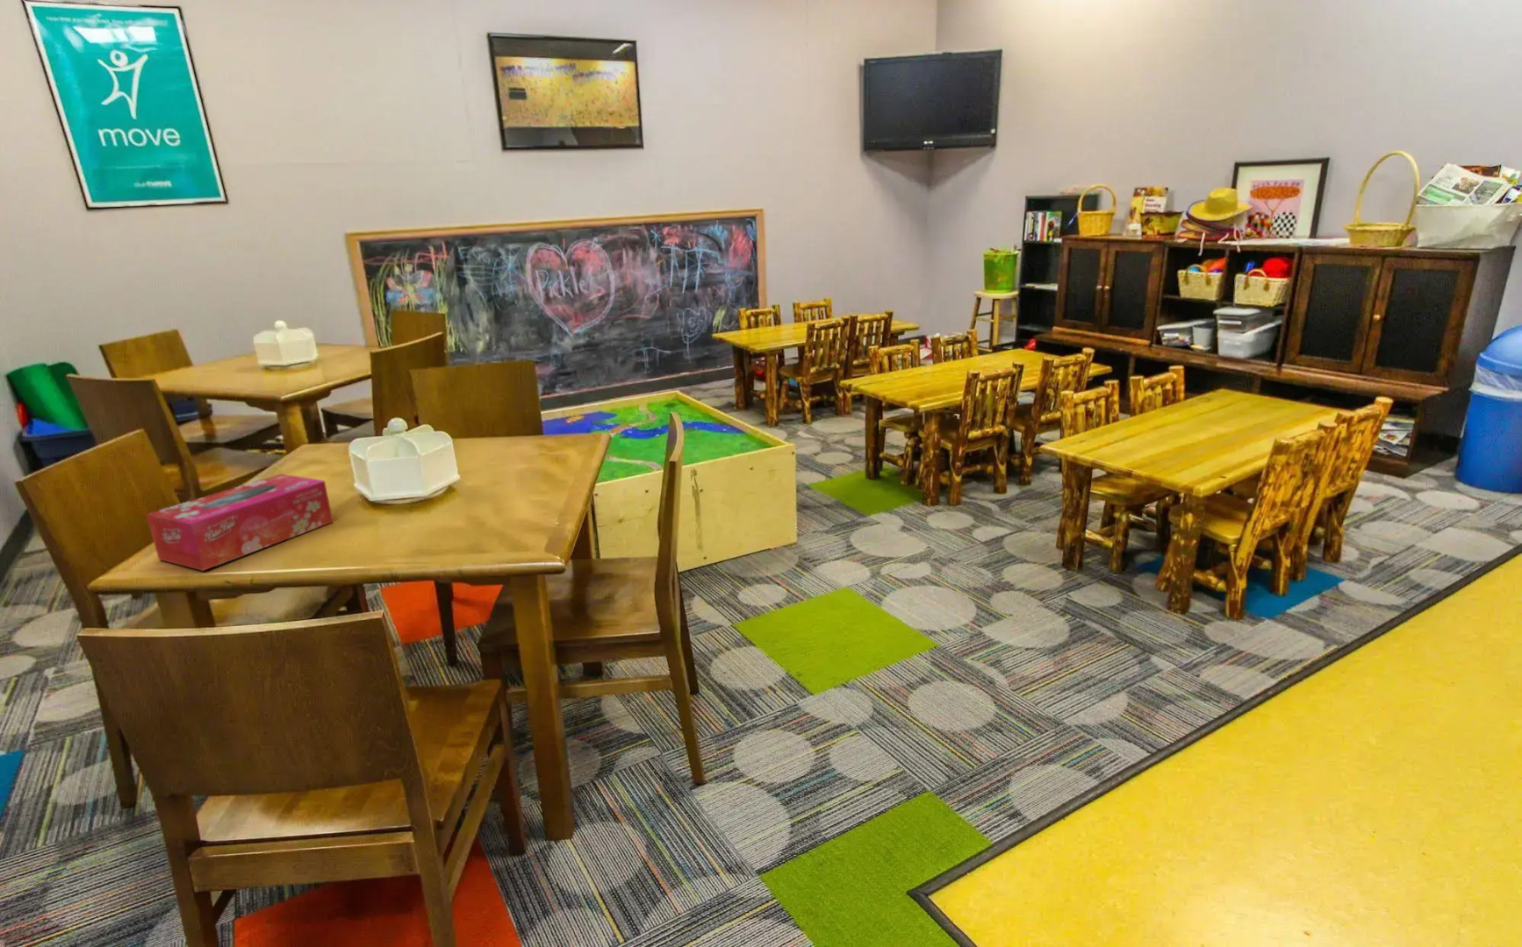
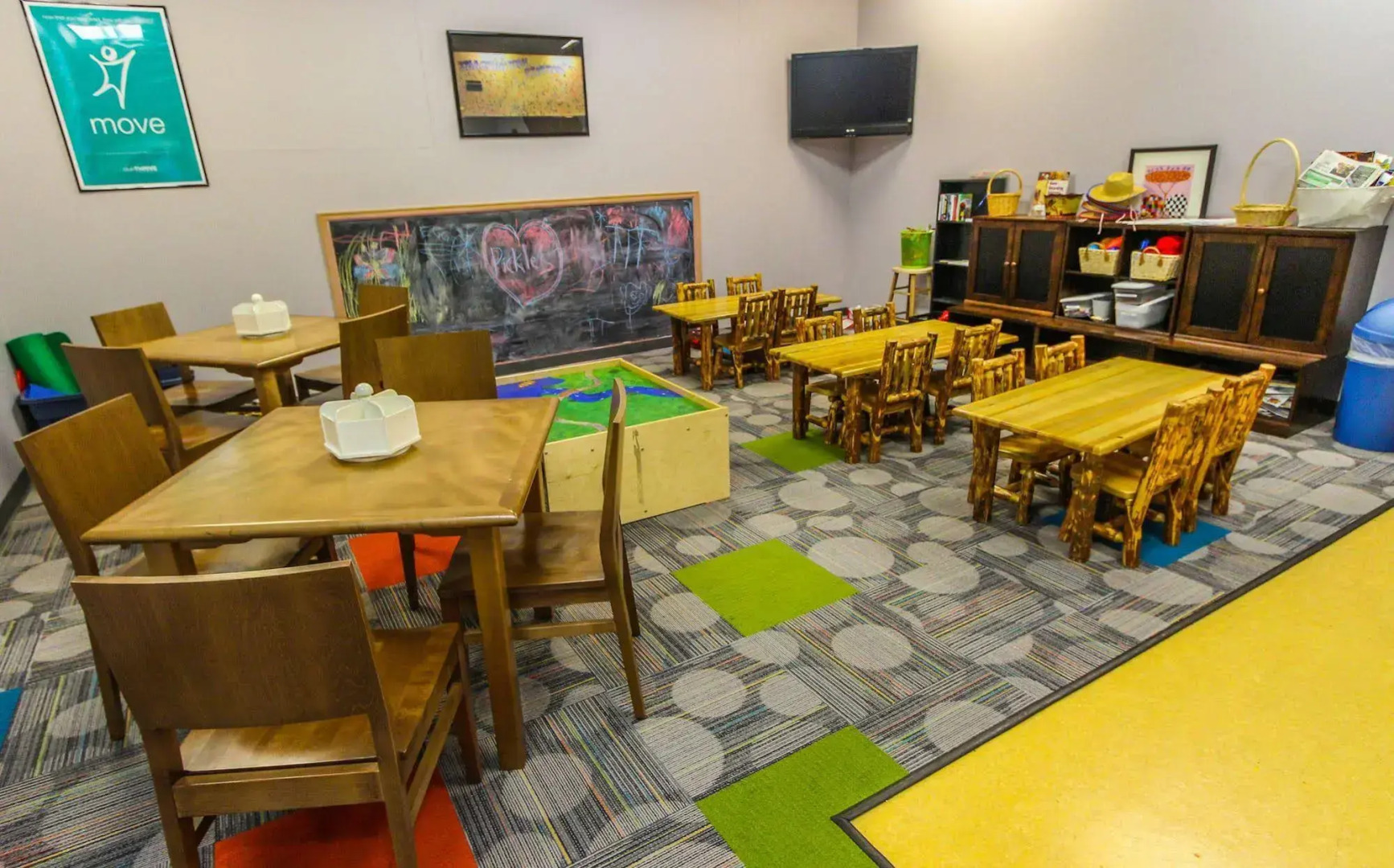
- tissue box (245, 518)
